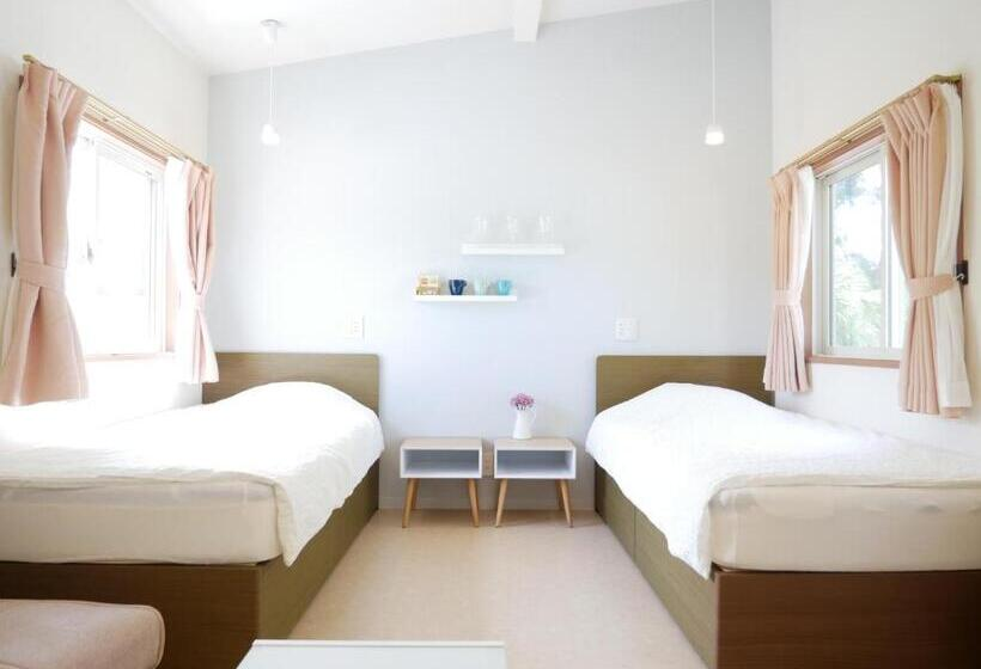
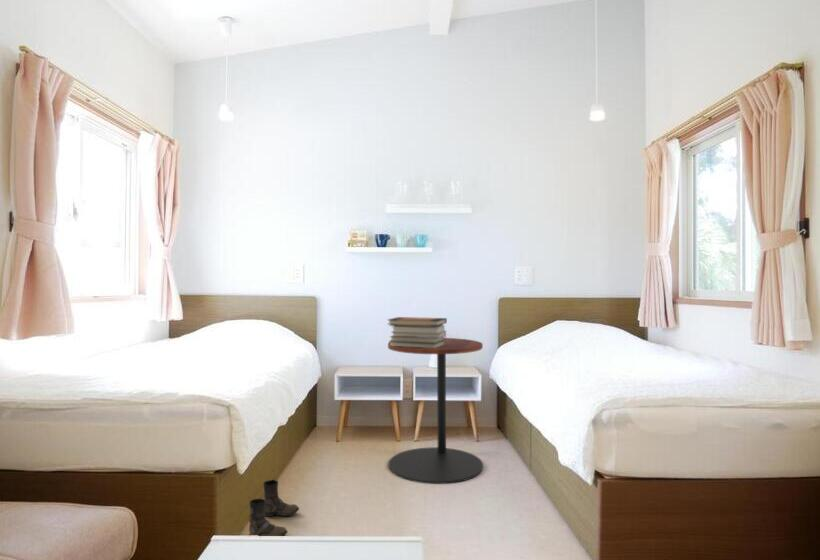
+ side table (437, 404)
+ book stack (418, 330)
+ boots (275, 508)
